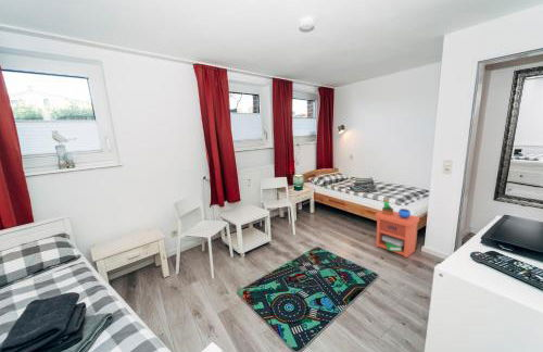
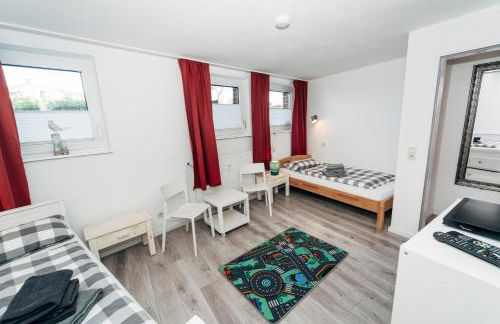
- nightstand (394, 225)
